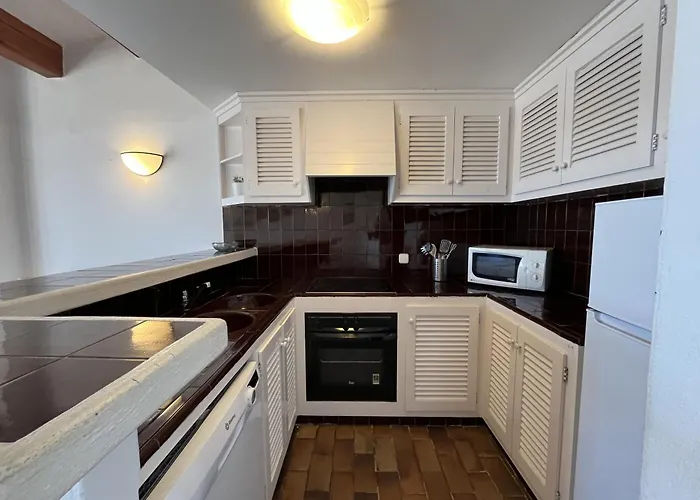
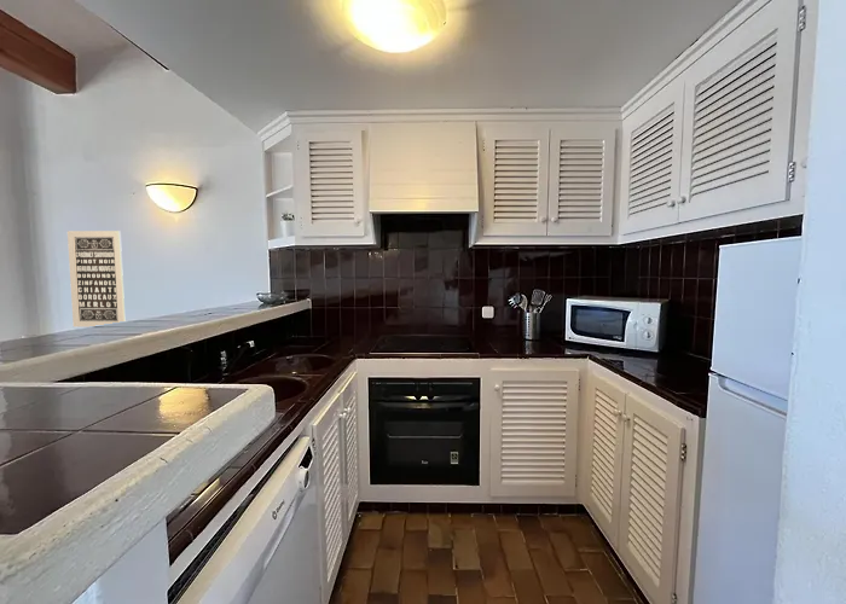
+ wall art (95, 279)
